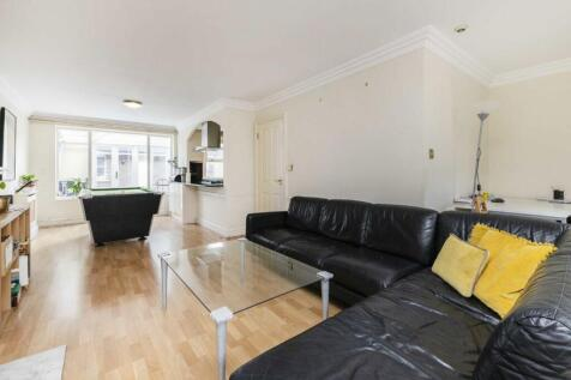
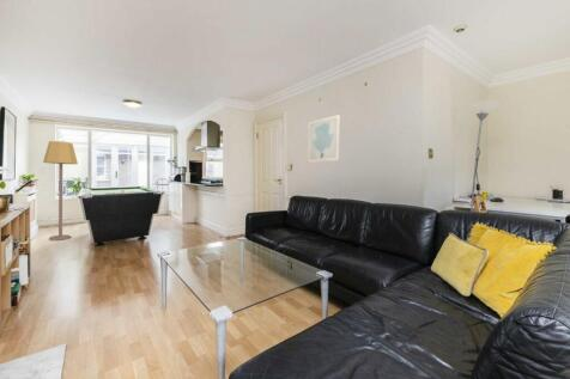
+ wall art (322, 140)
+ lamp (60, 190)
